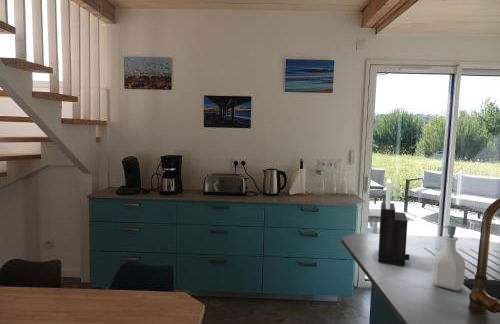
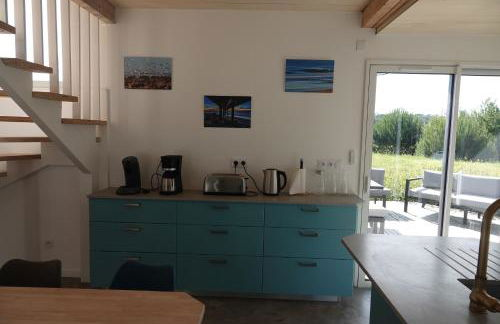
- knife block (395, 219)
- soap bottle (449, 255)
